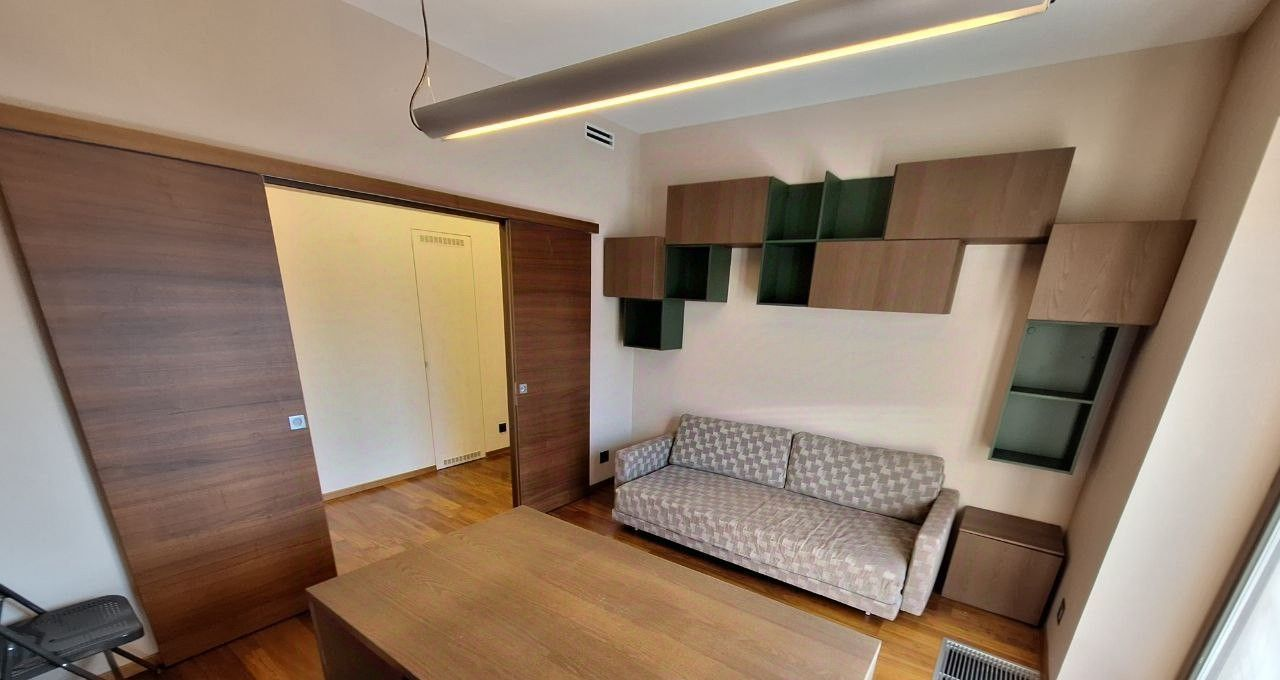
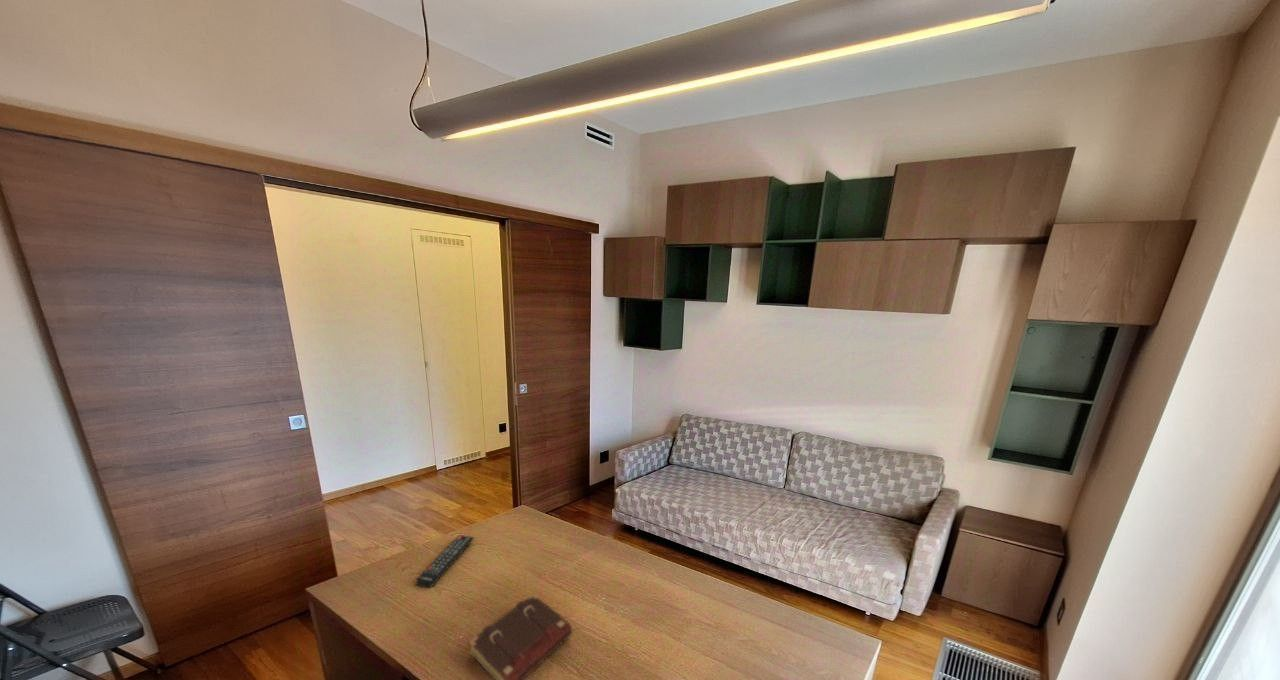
+ remote control (447, 558)
+ book (521, 637)
